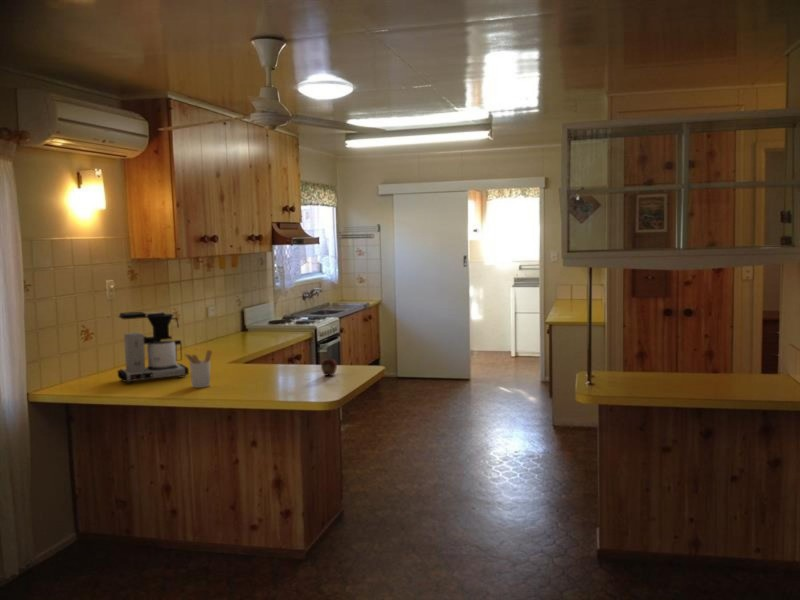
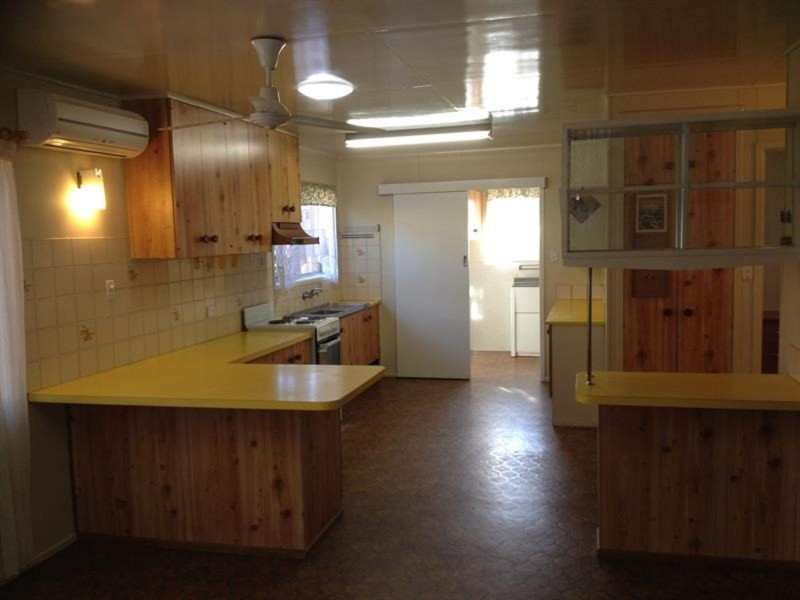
- utensil holder (197, 368)
- coffee maker (151, 345)
- fruit (329, 365)
